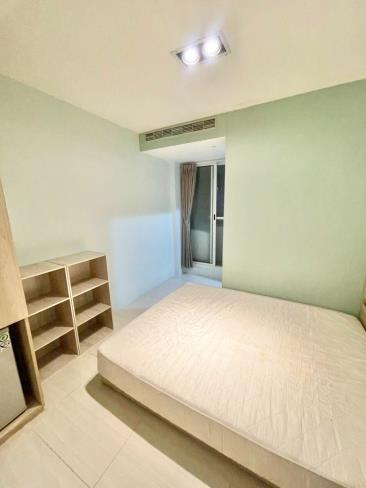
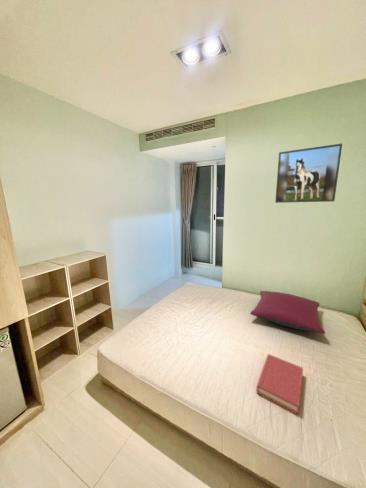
+ hardback book (280, 379)
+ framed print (305, 175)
+ pillow (286, 308)
